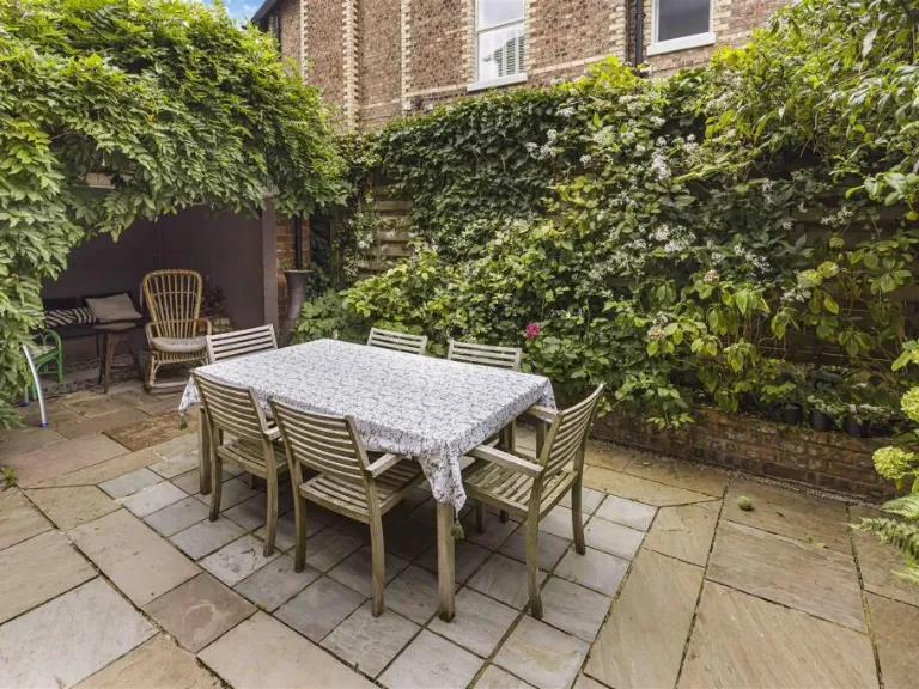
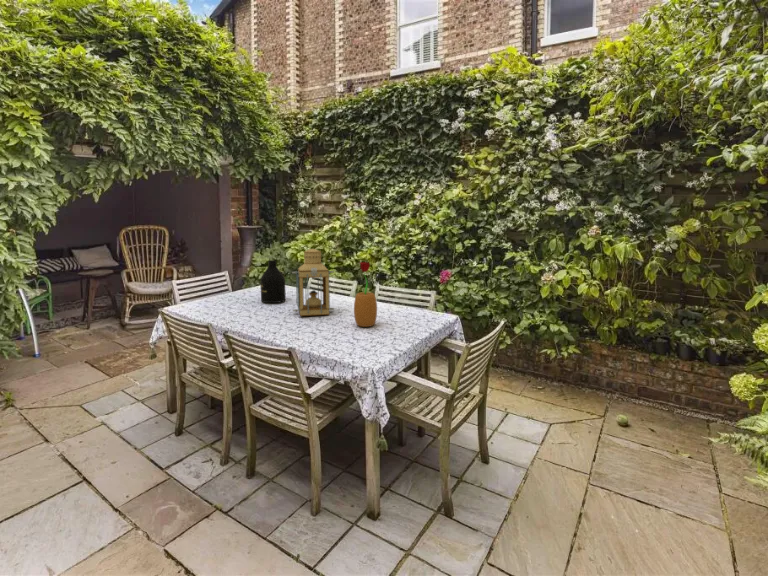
+ lantern (312, 277)
+ bottle (272, 281)
+ potted flower (365, 294)
